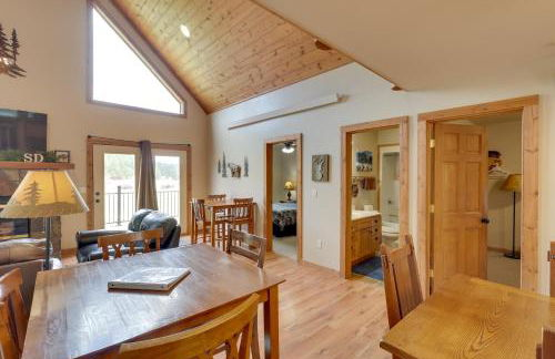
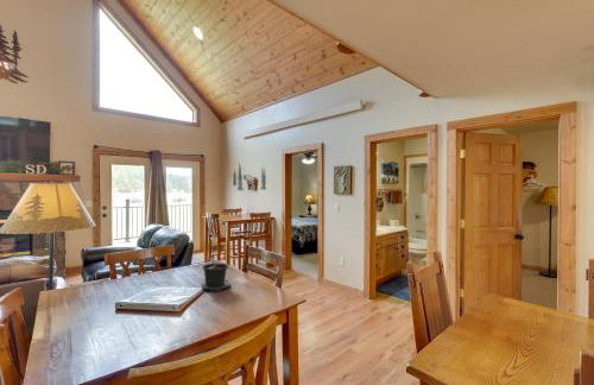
+ potted plant (215, 260)
